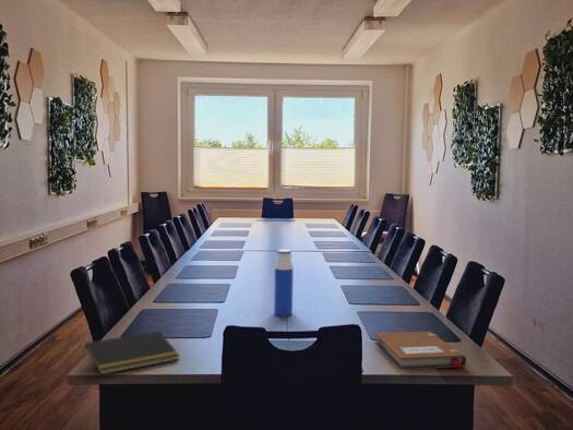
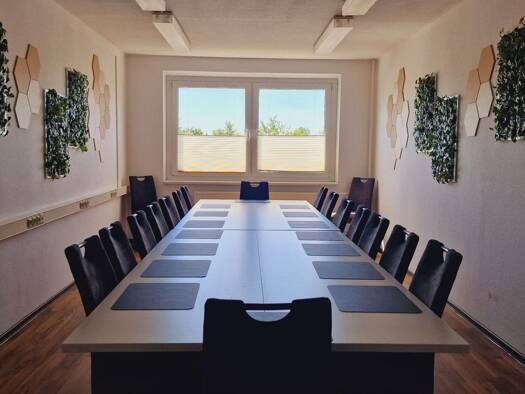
- notebook (418, 349)
- water bottle (283, 282)
- notepad (132, 350)
